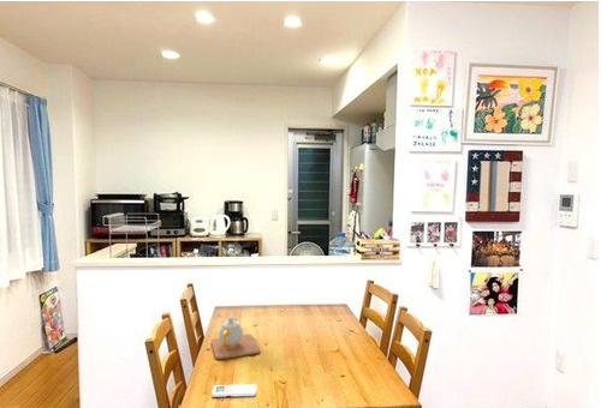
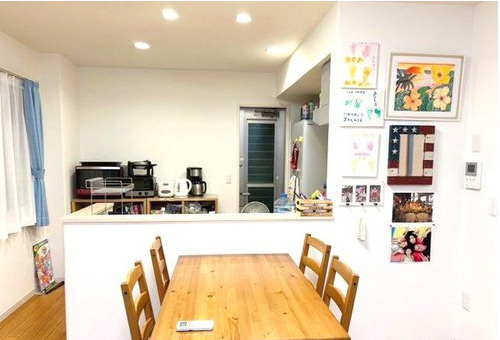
- teapot (234, 331)
